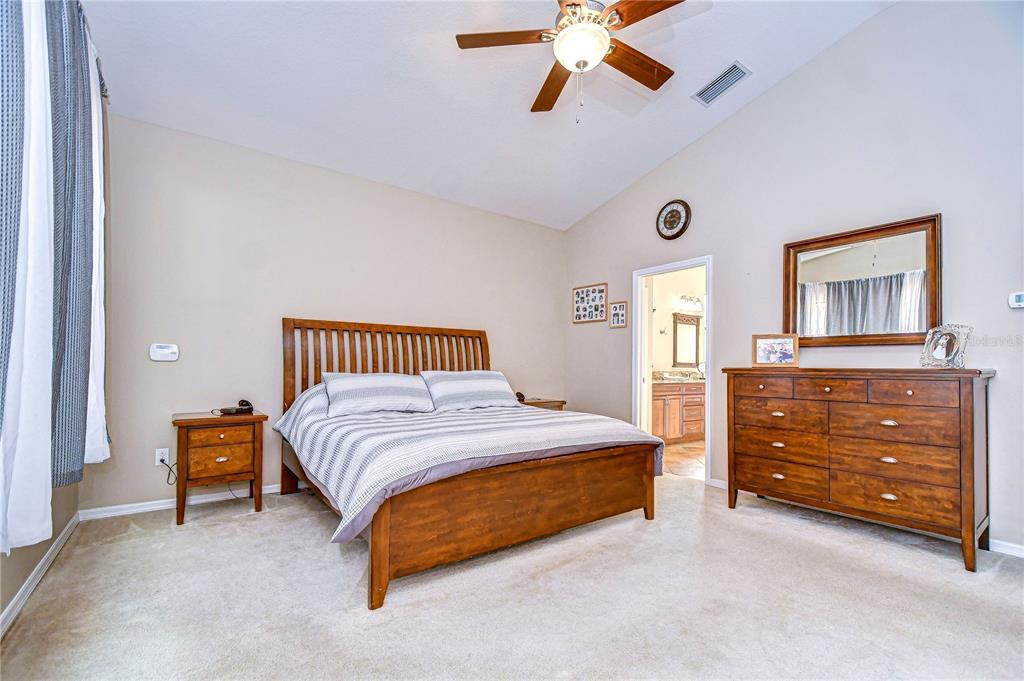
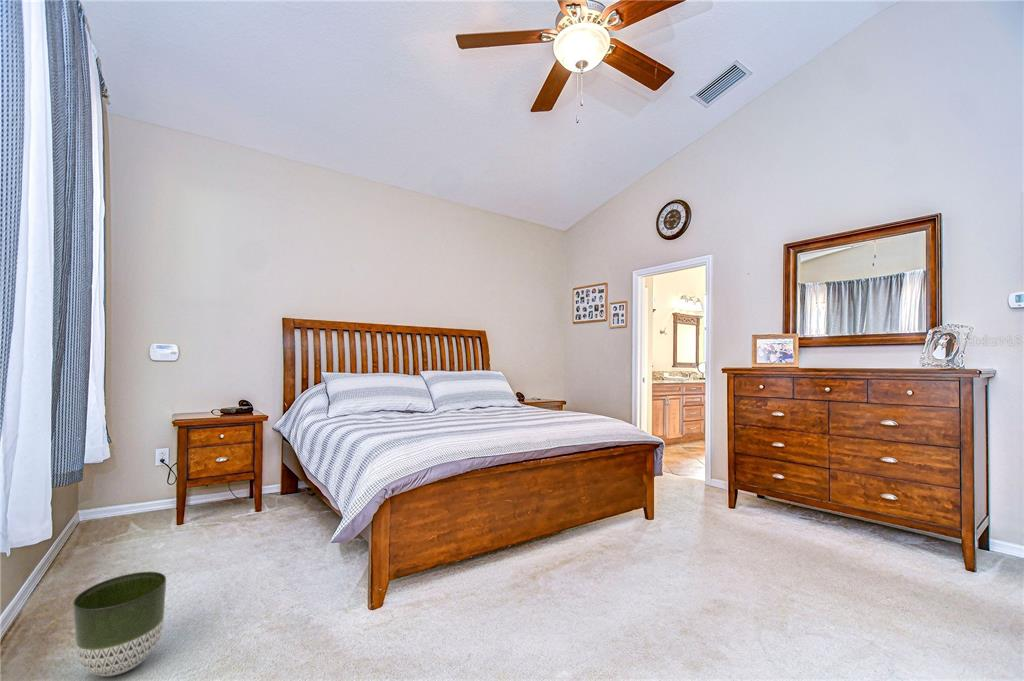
+ planter (121, 628)
